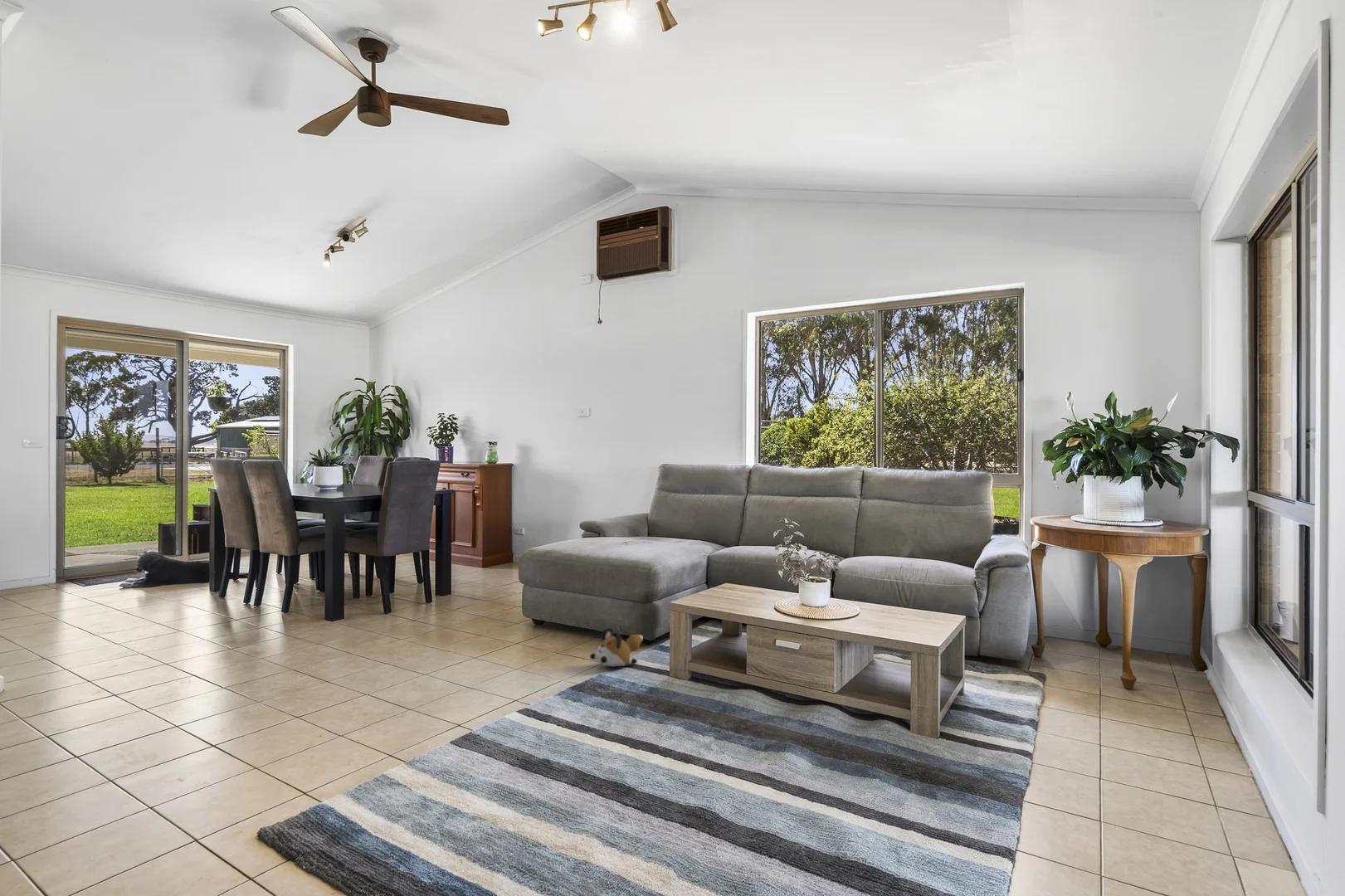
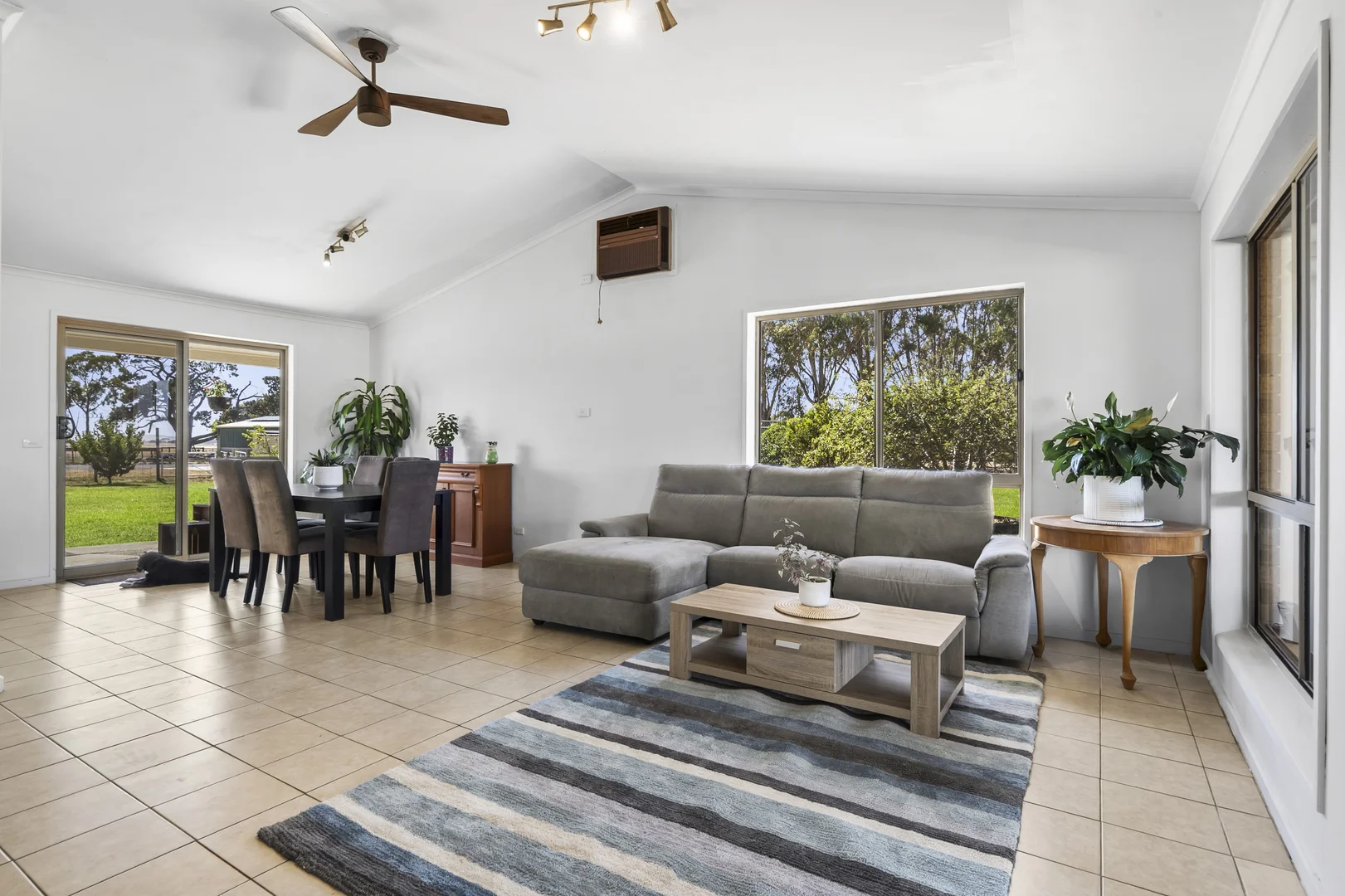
- plush toy (619, 646)
